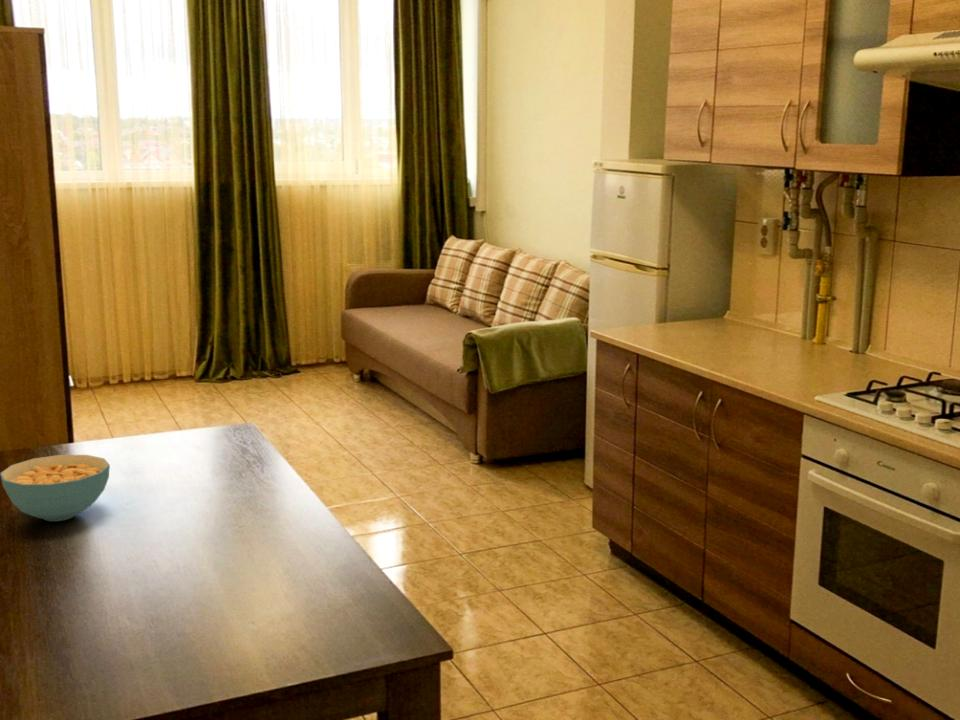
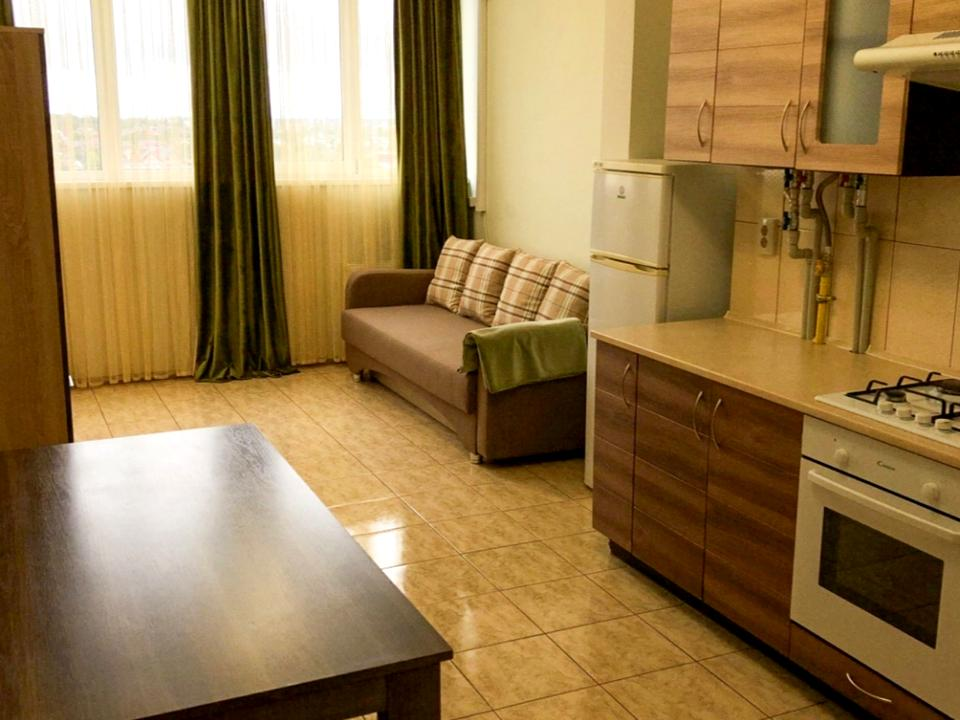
- cereal bowl (57, 492)
